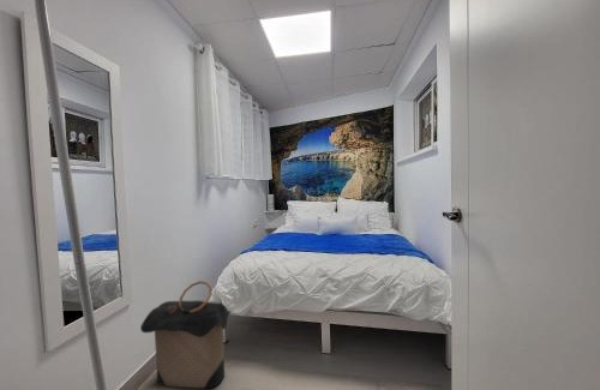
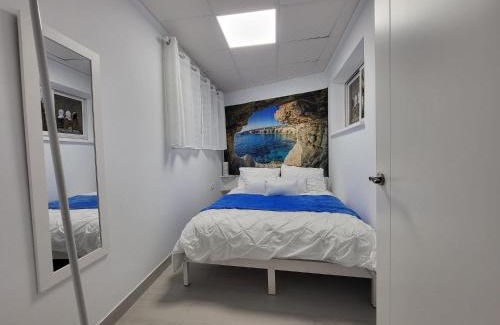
- laundry hamper (187, 331)
